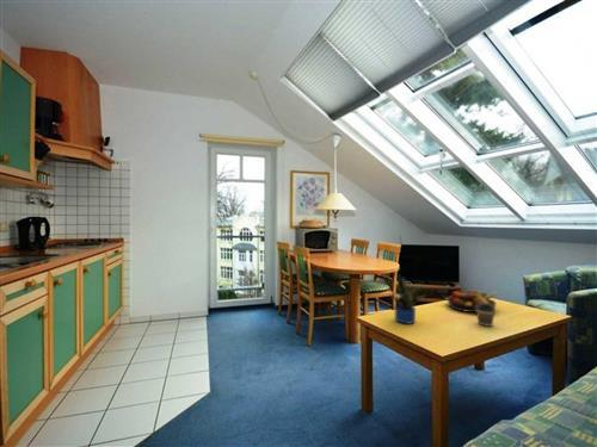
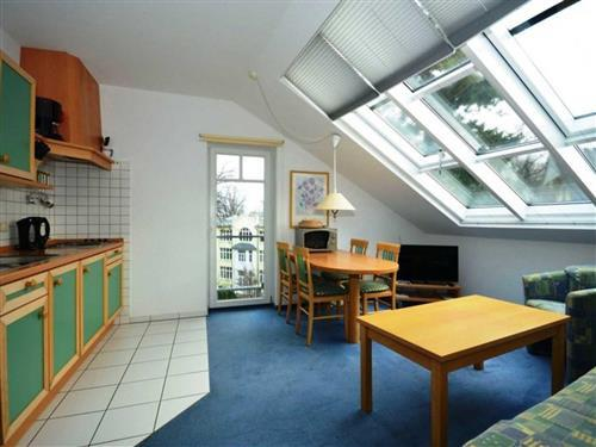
- potted plant (406, 297)
- fruit bowl (470, 298)
- coffee cup (485, 313)
